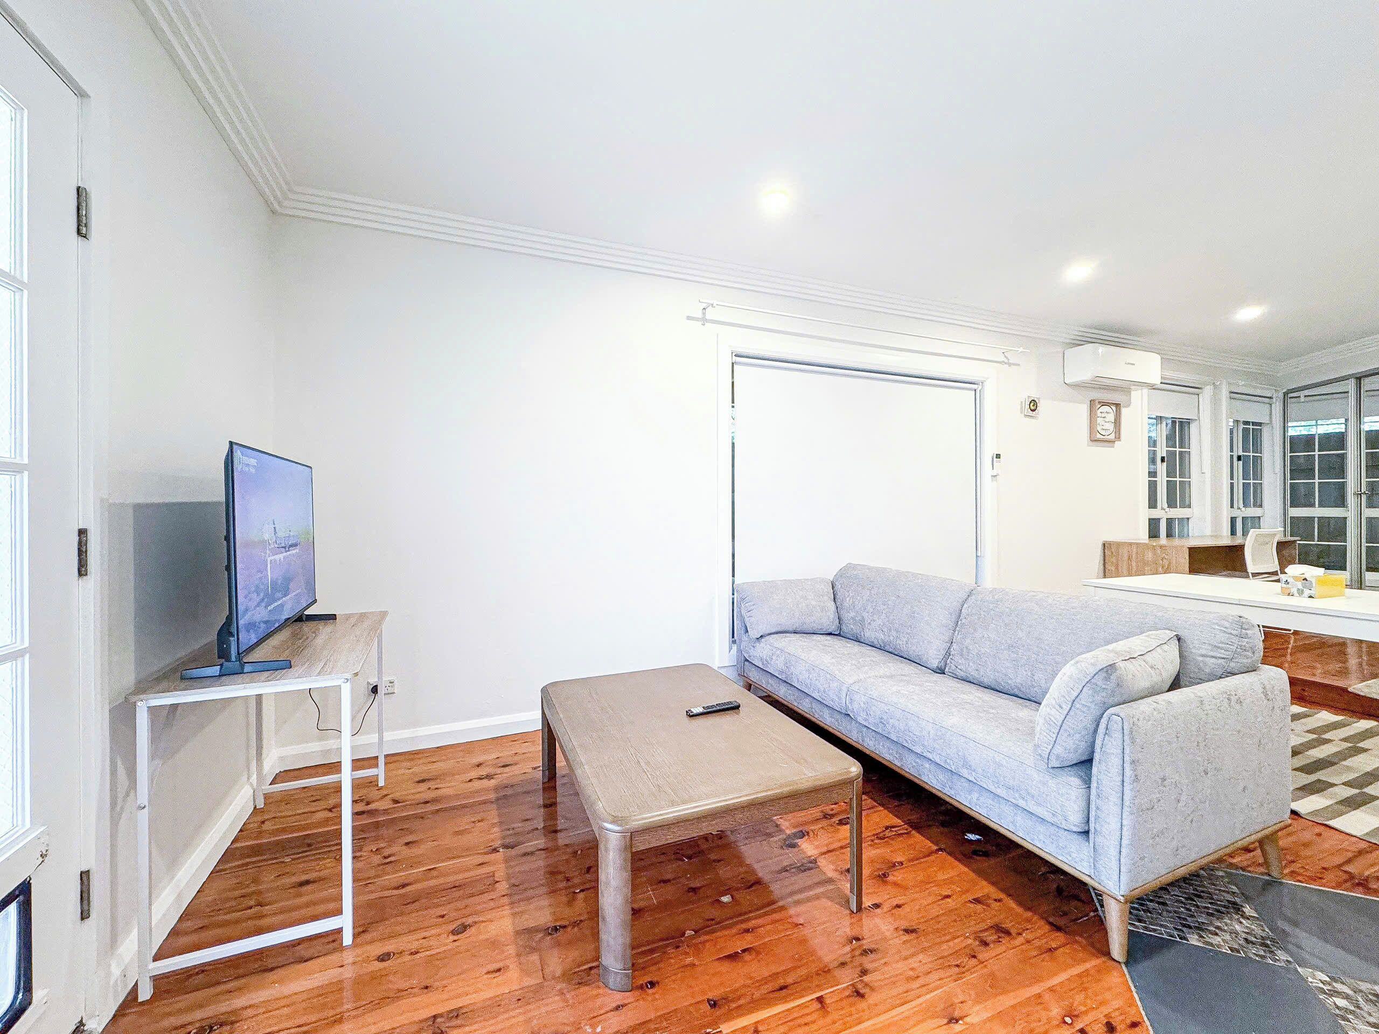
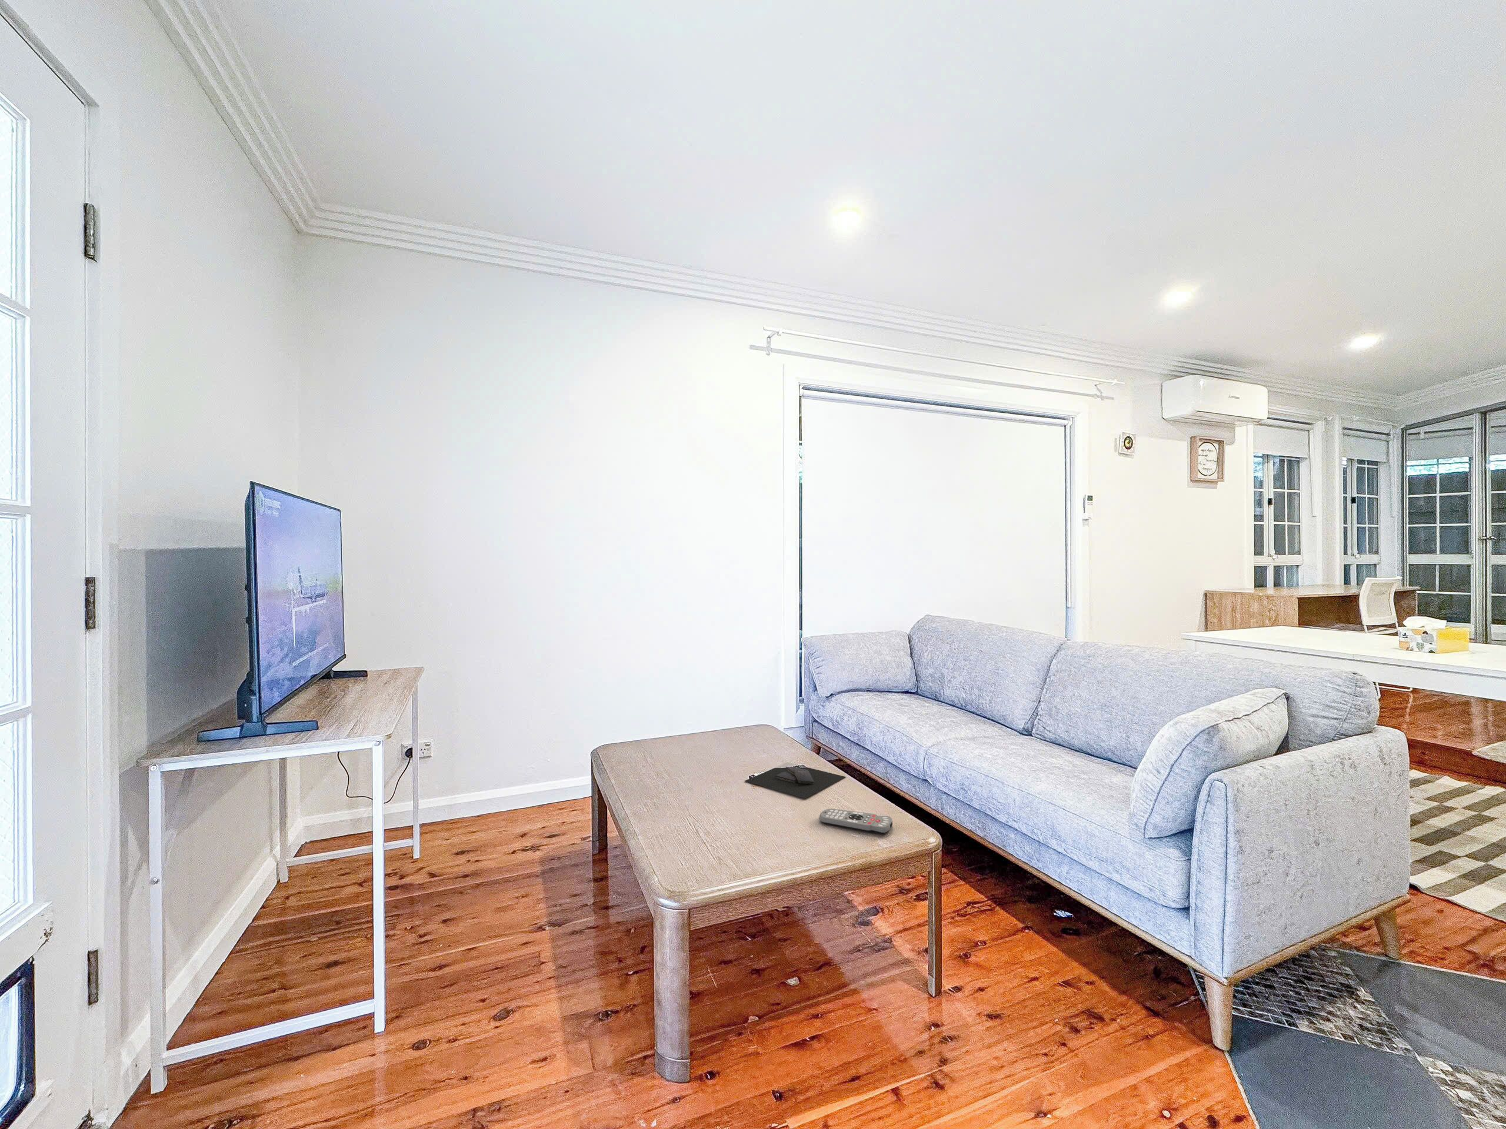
+ remote control (855, 821)
+ book (796, 774)
